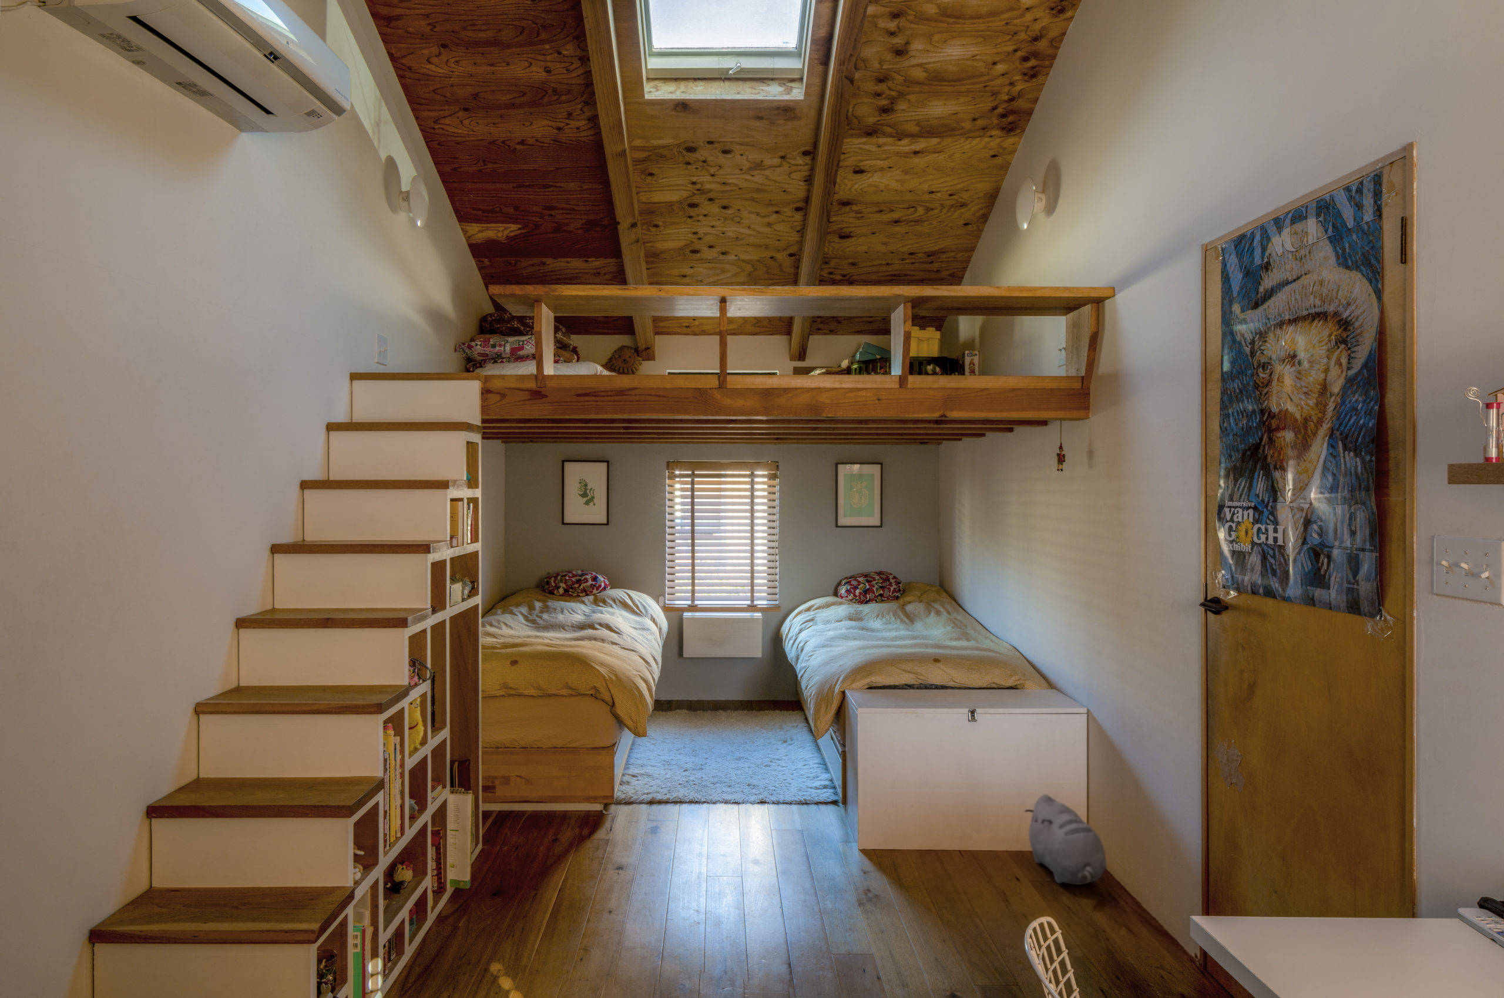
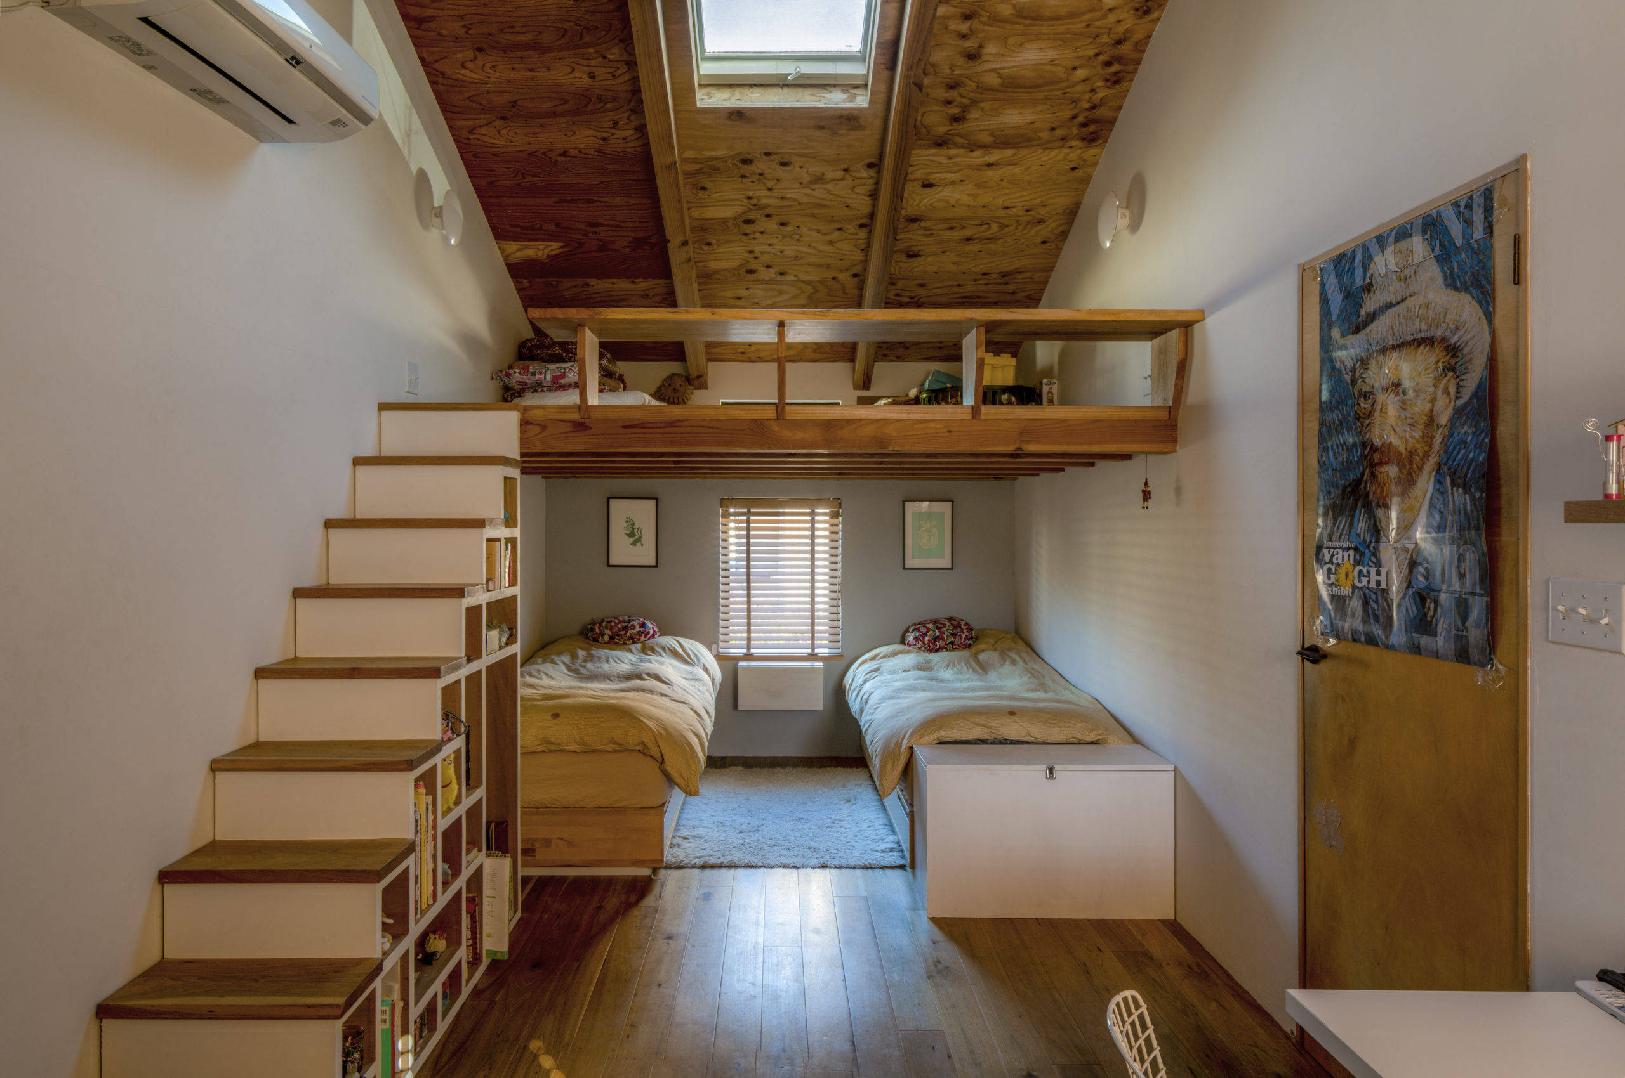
- plush toy (1070, 841)
